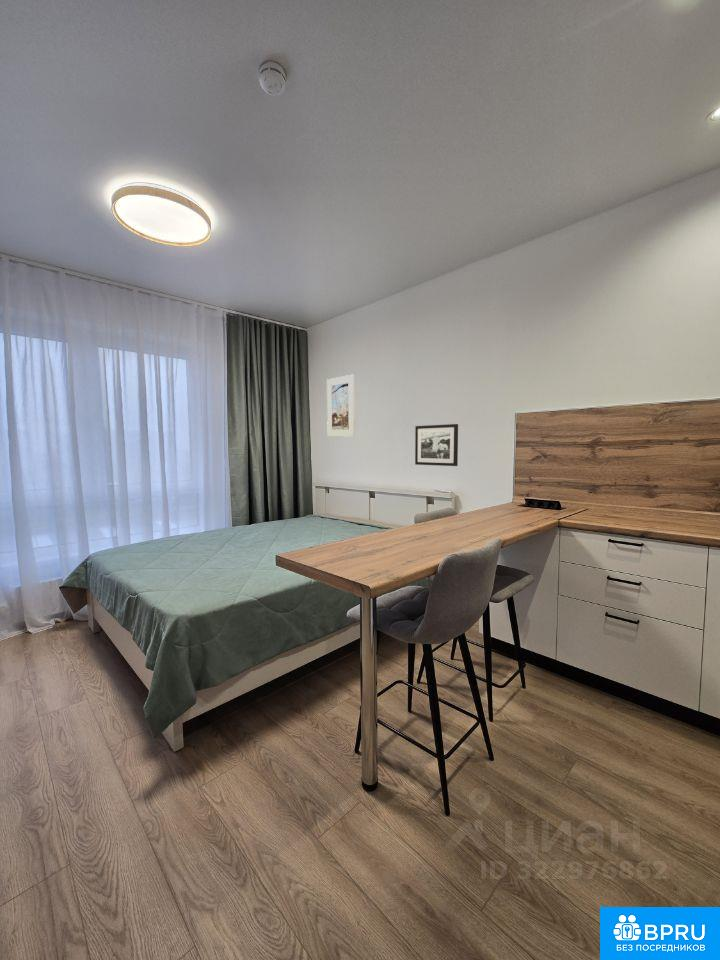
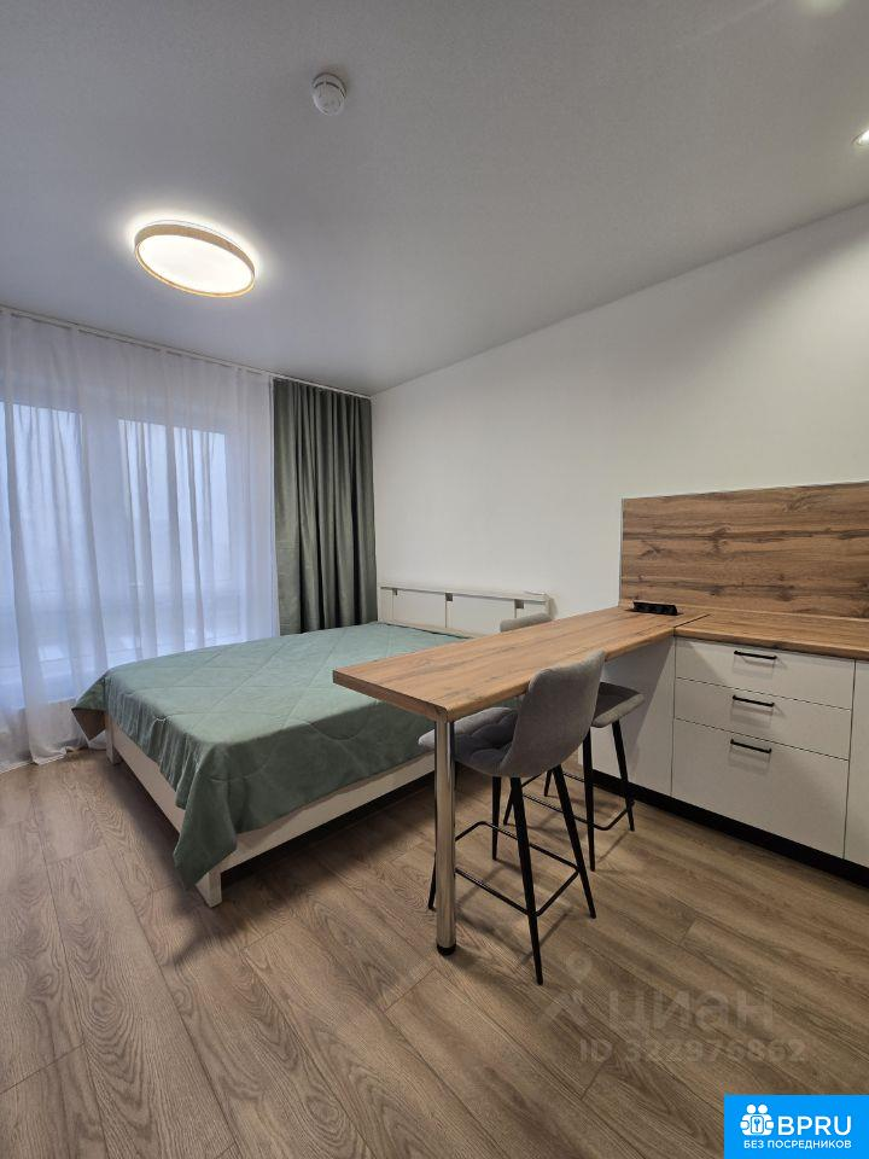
- picture frame (435, 445)
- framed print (340, 407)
